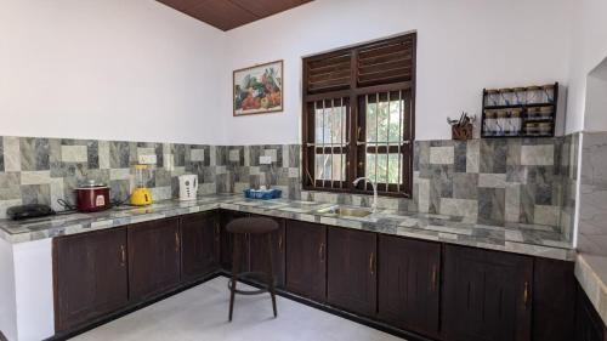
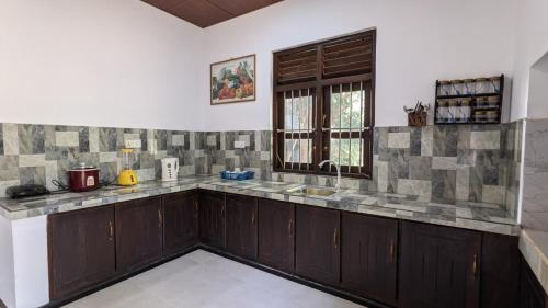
- stool (253, 272)
